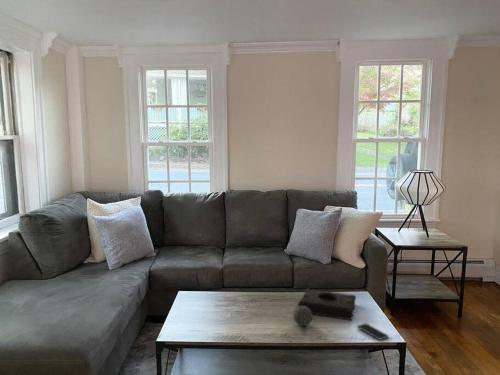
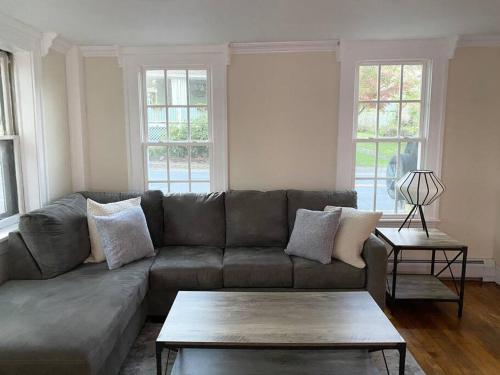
- smartphone (372, 331)
- decorative ball (302, 315)
- speaker (327, 302)
